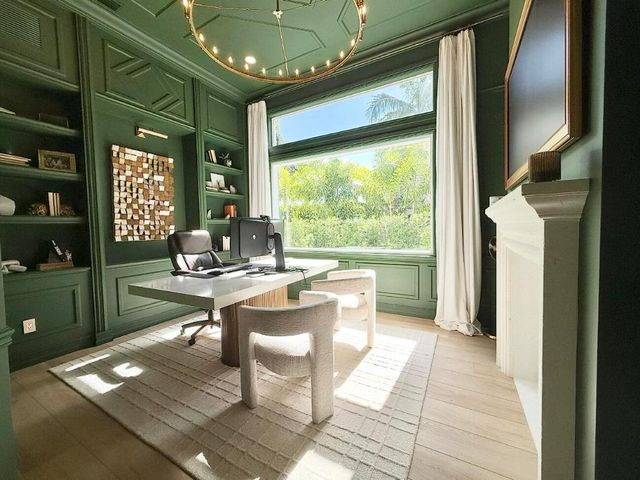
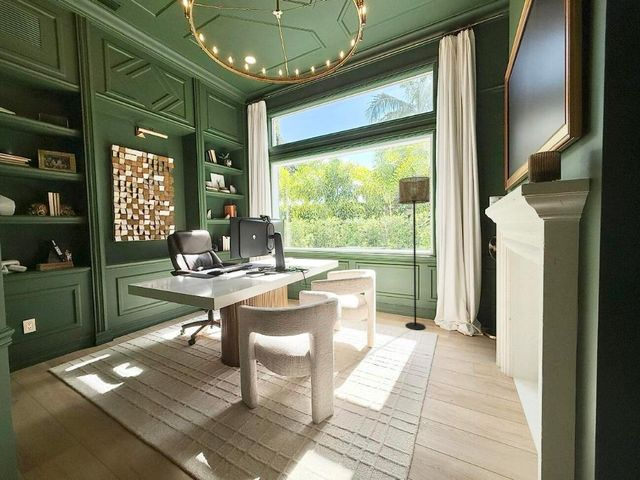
+ floor lamp (414, 253)
